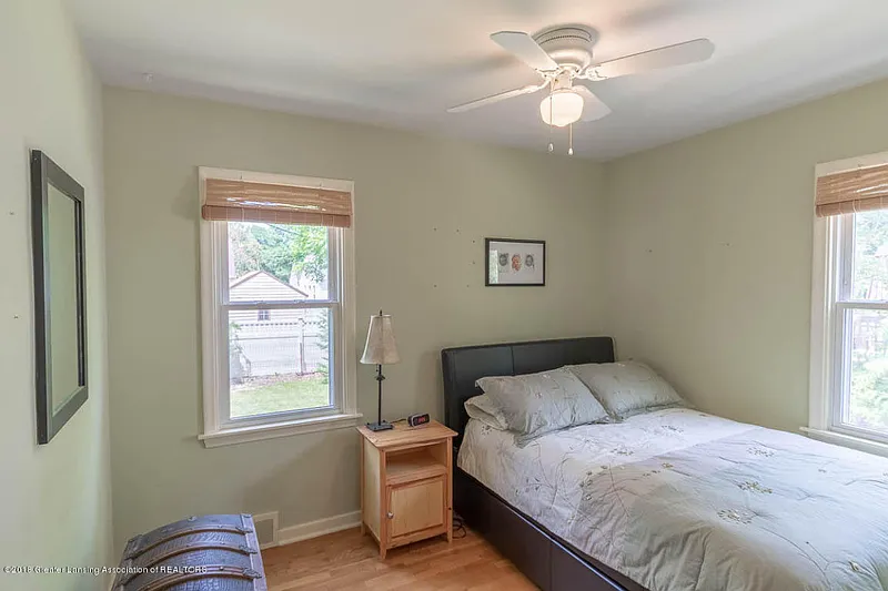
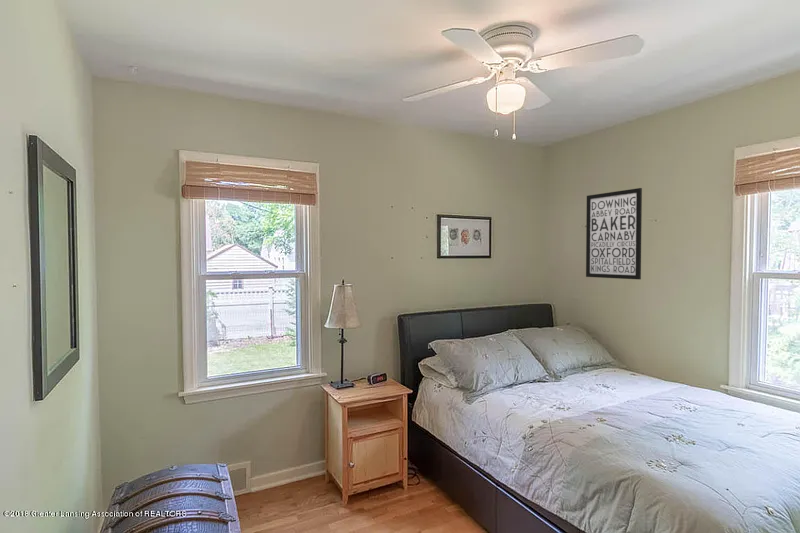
+ wall art (612, 235)
